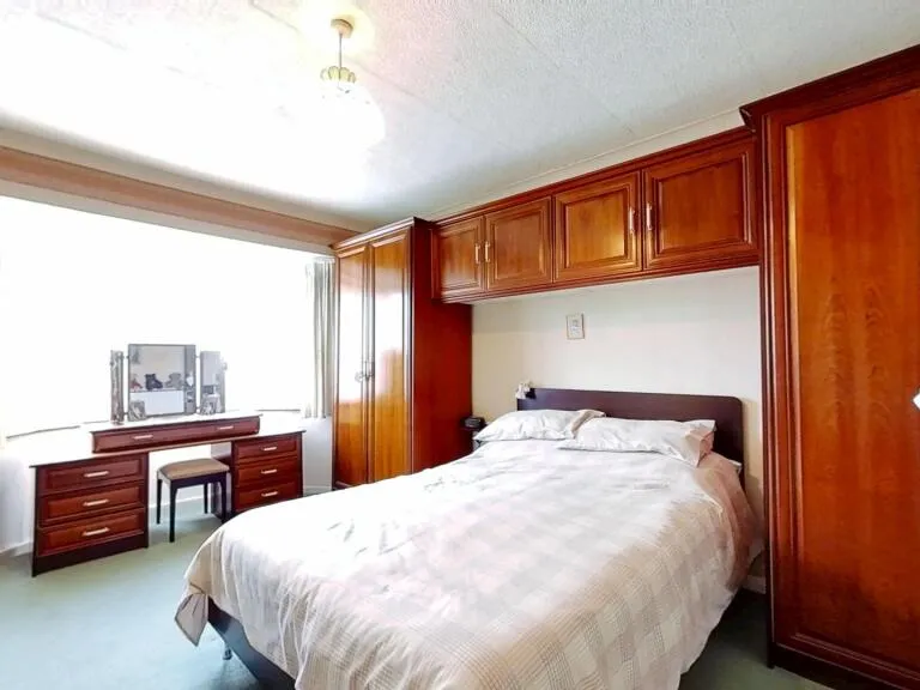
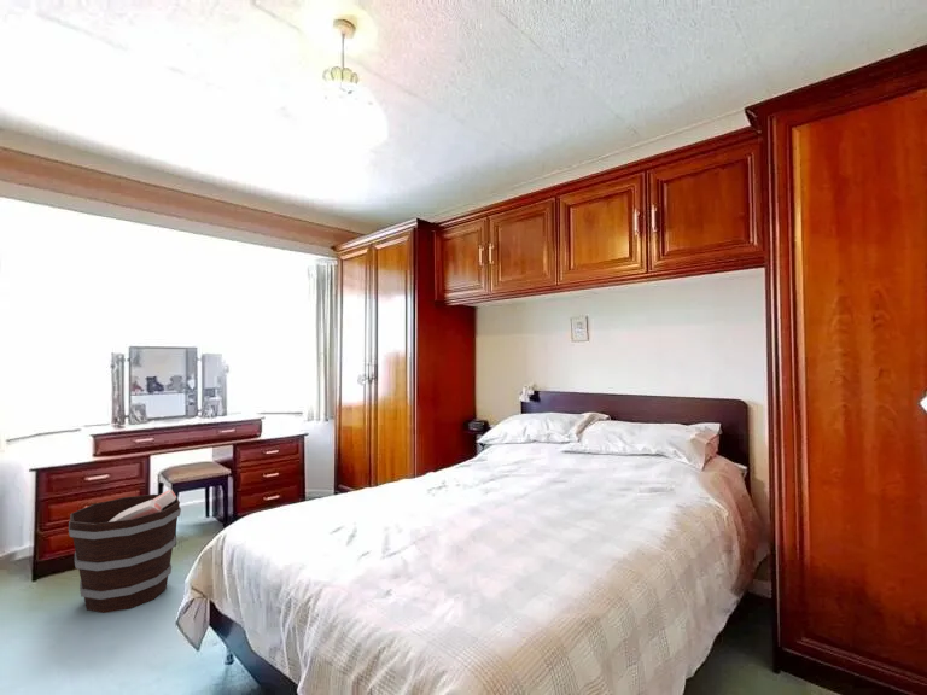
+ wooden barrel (127, 545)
